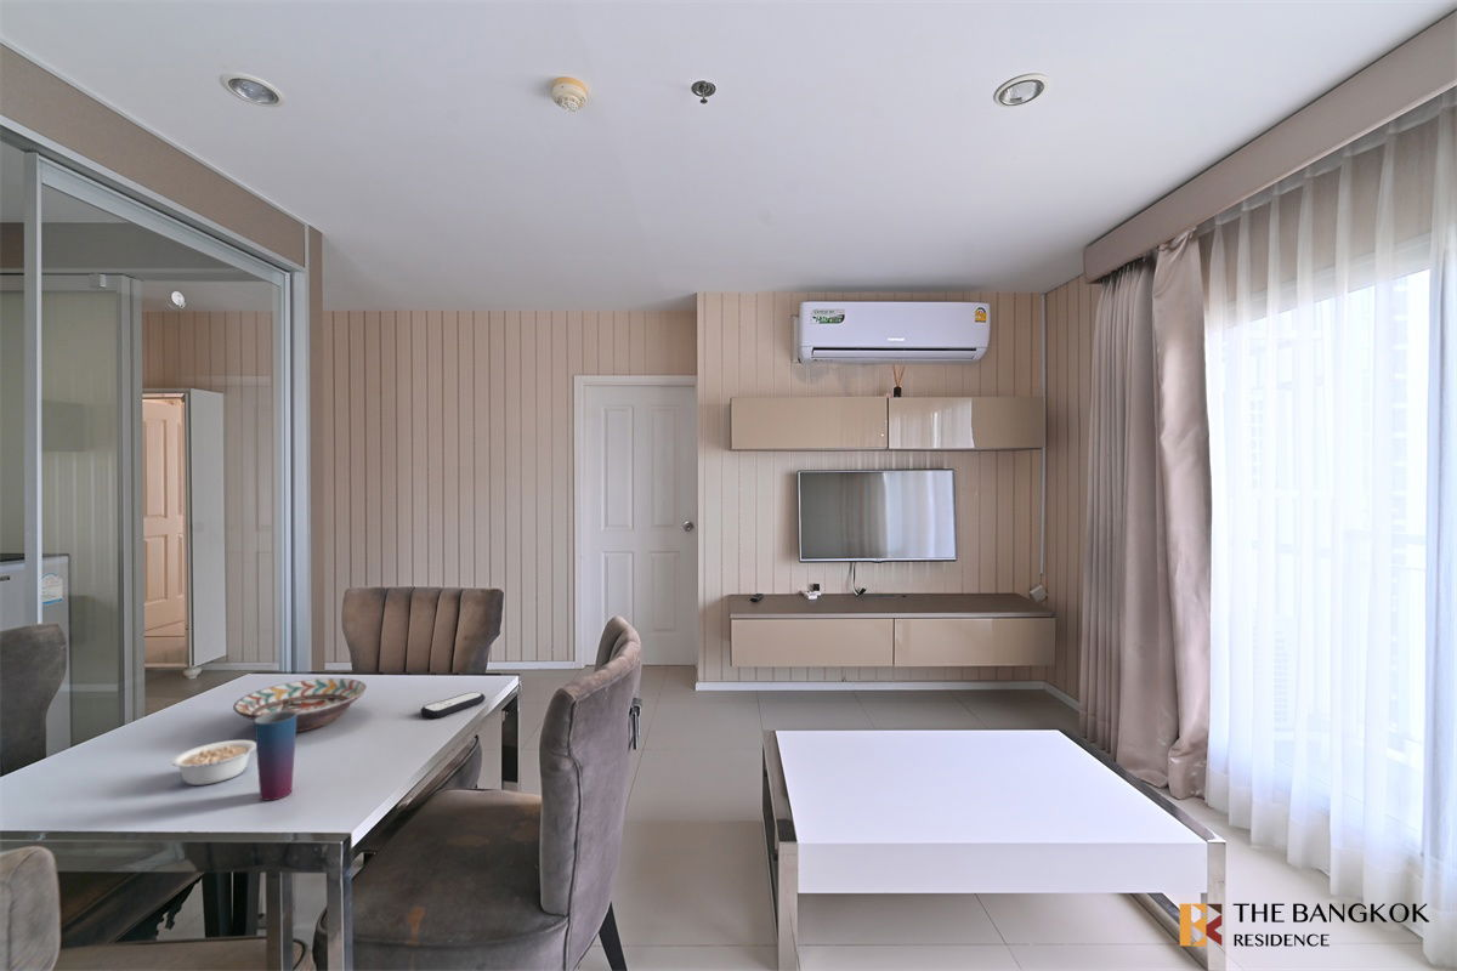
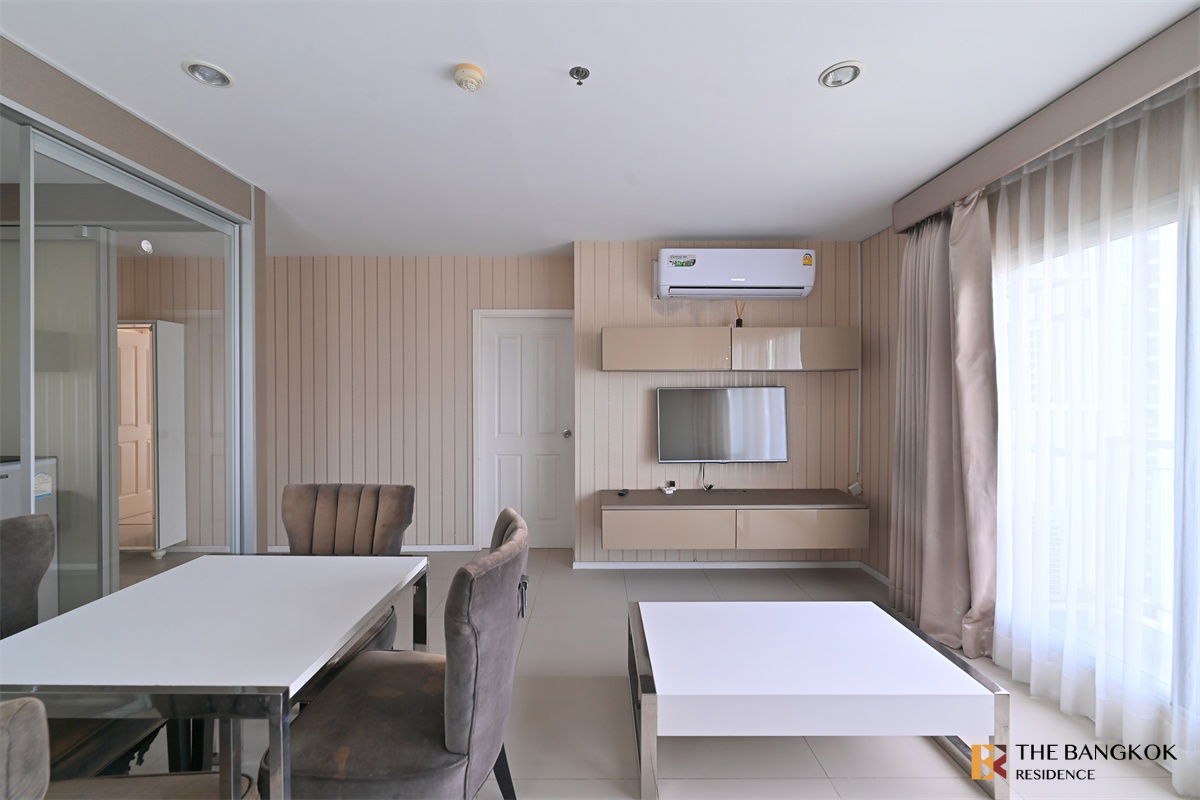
- remote control (454, 704)
- cup (276, 755)
- legume (219, 760)
- decorative bowl (302, 709)
